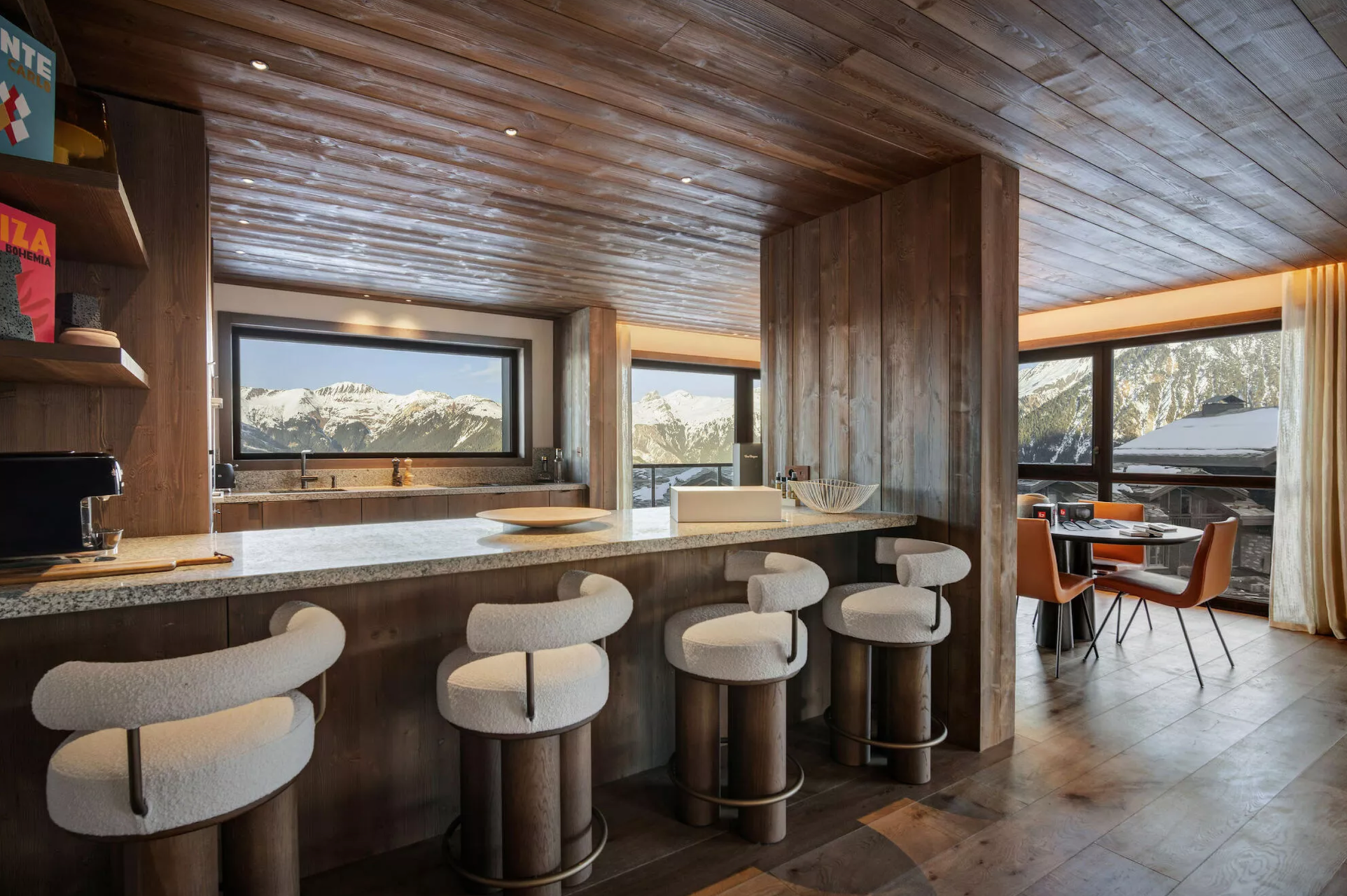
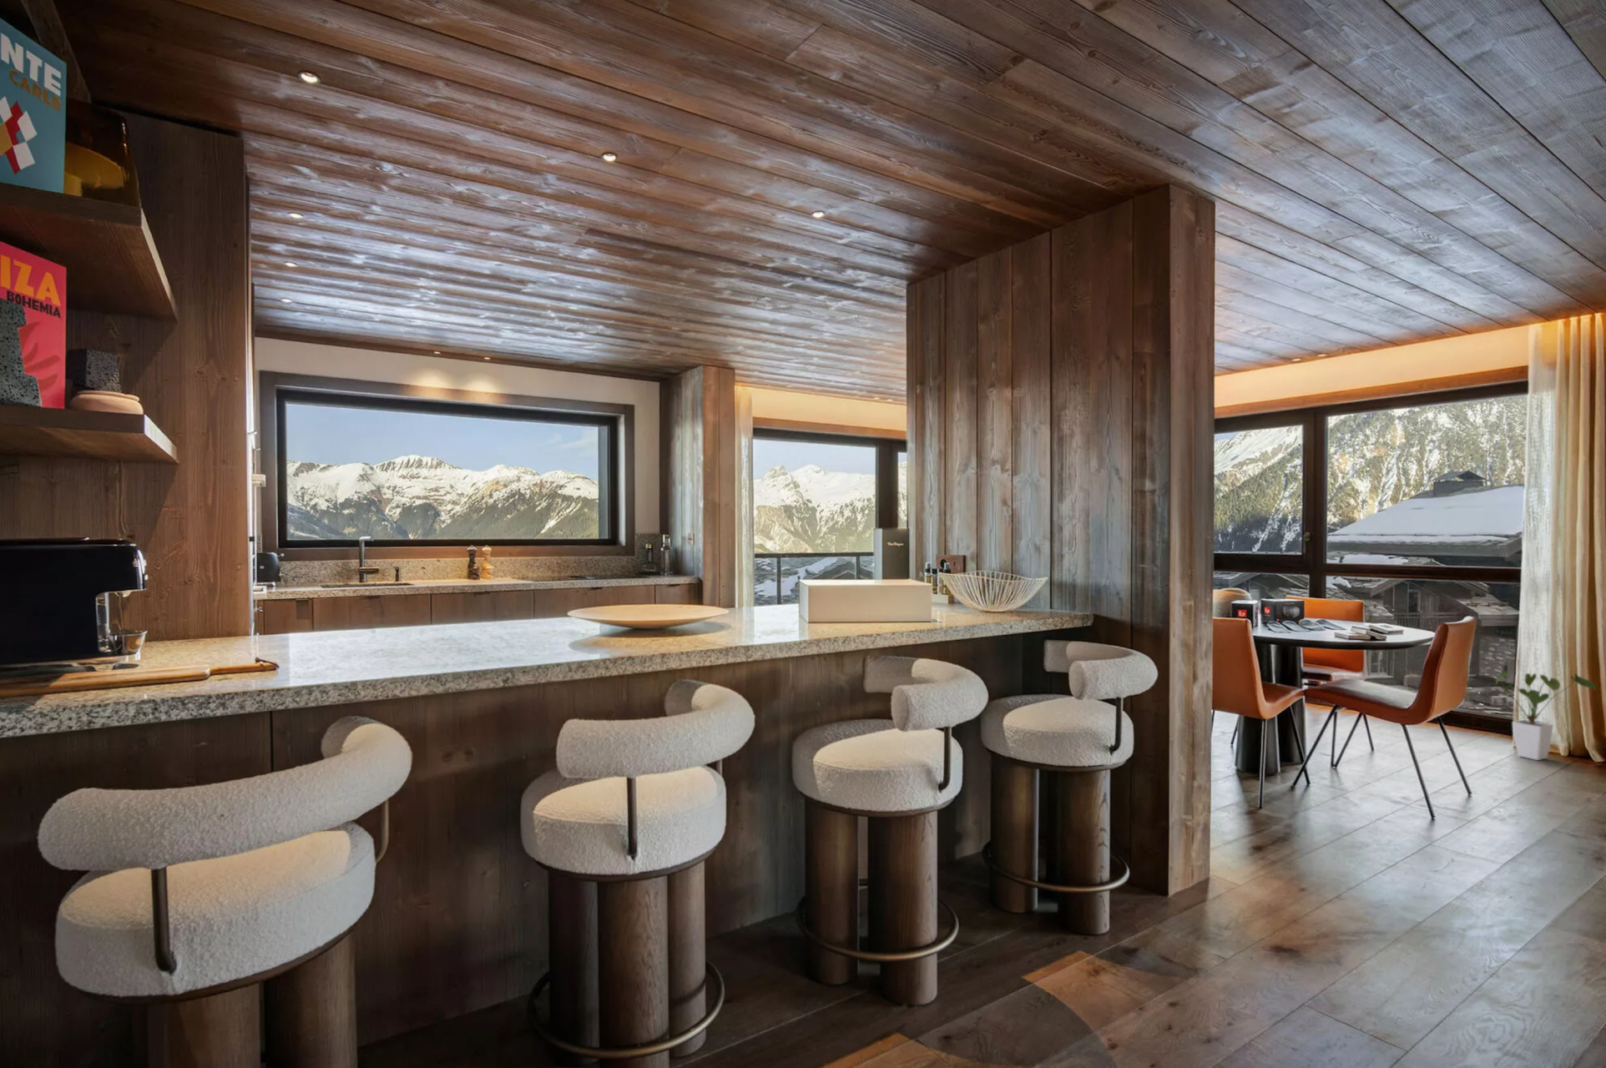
+ house plant (1539, 713)
